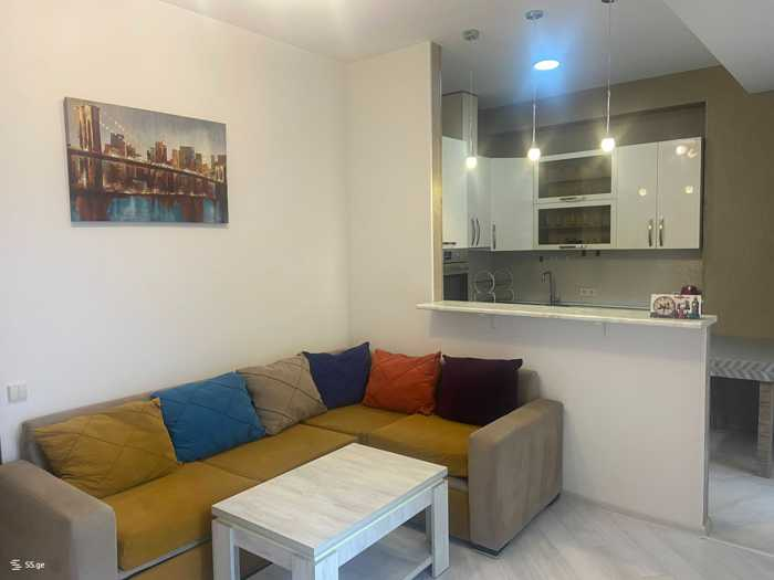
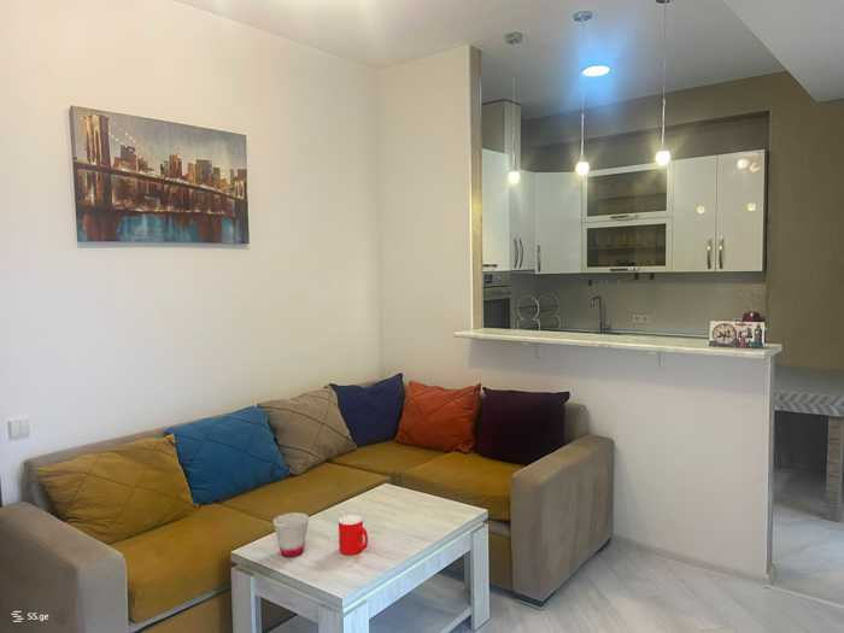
+ cup (354, 535)
+ cup (292, 535)
